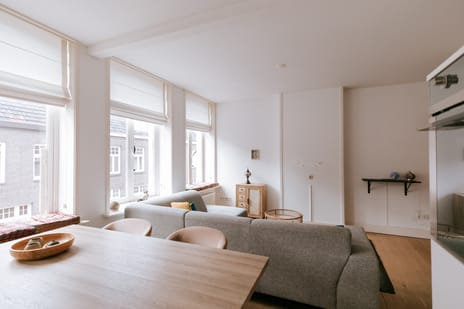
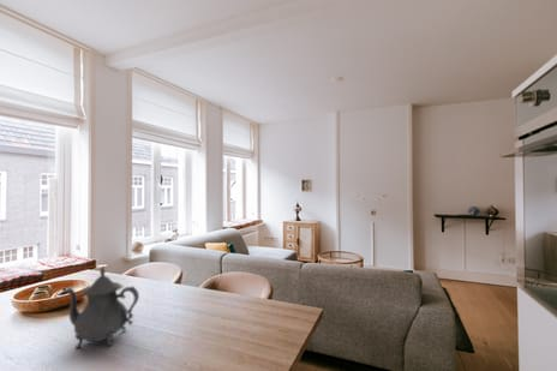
+ teapot (102, 301)
